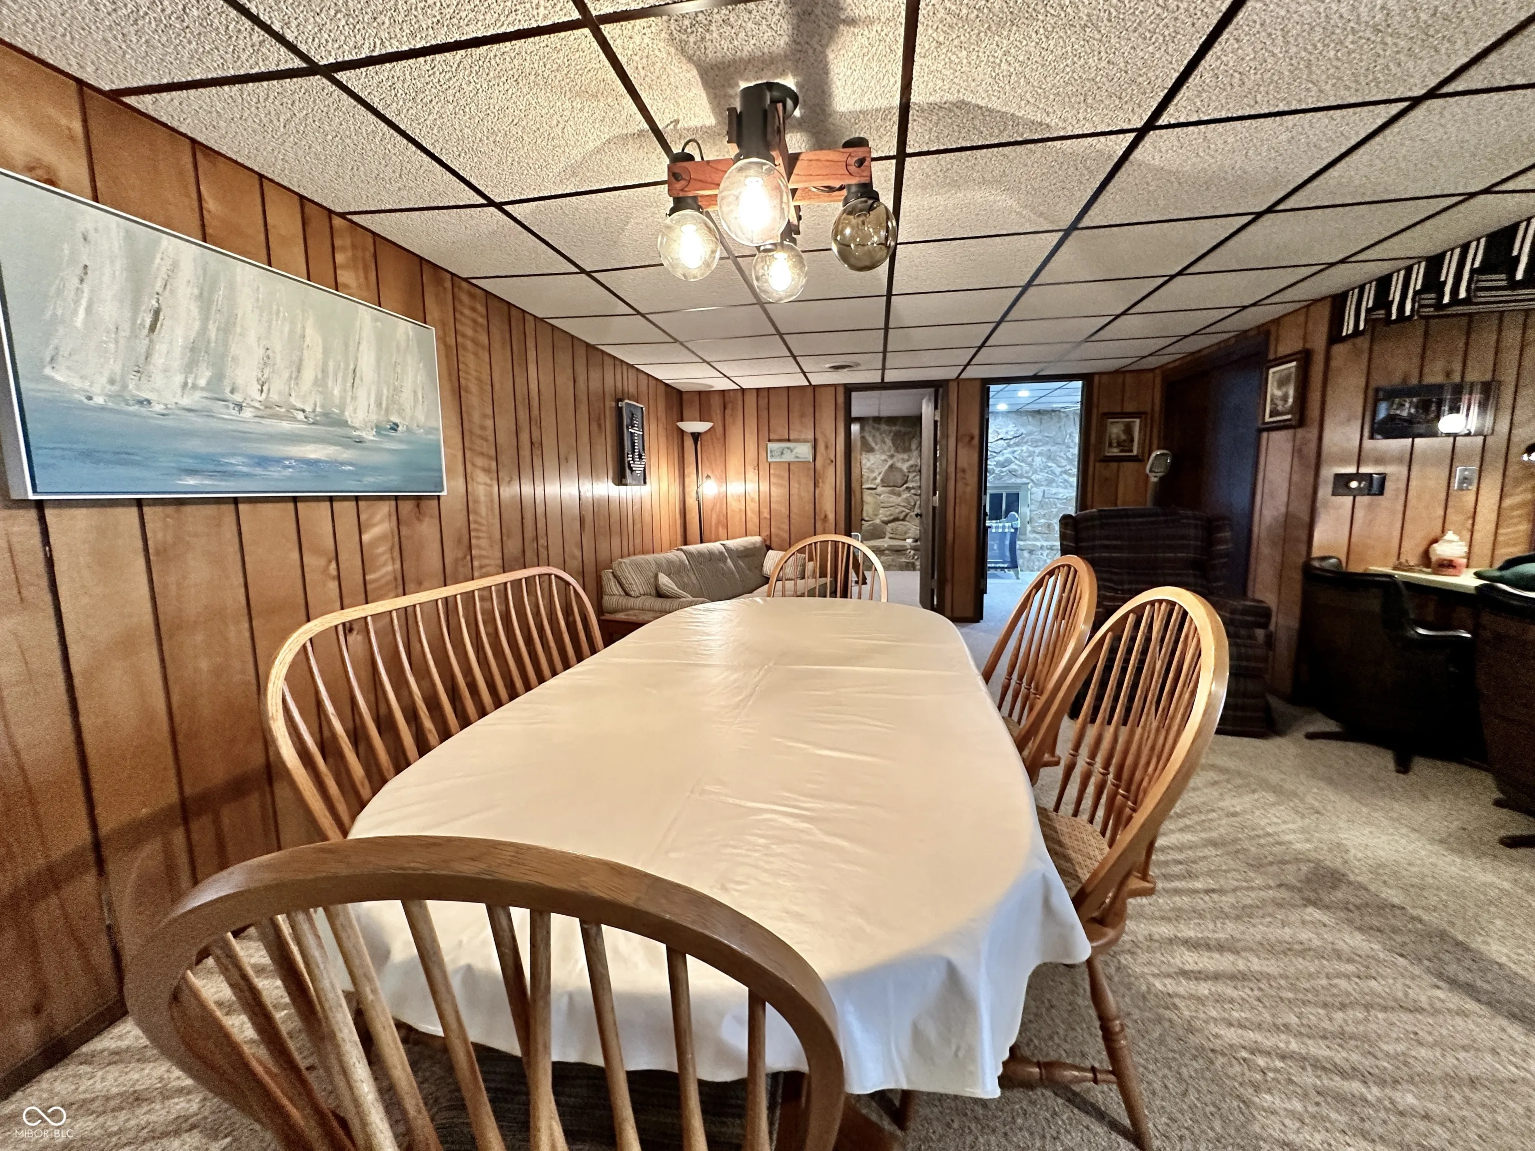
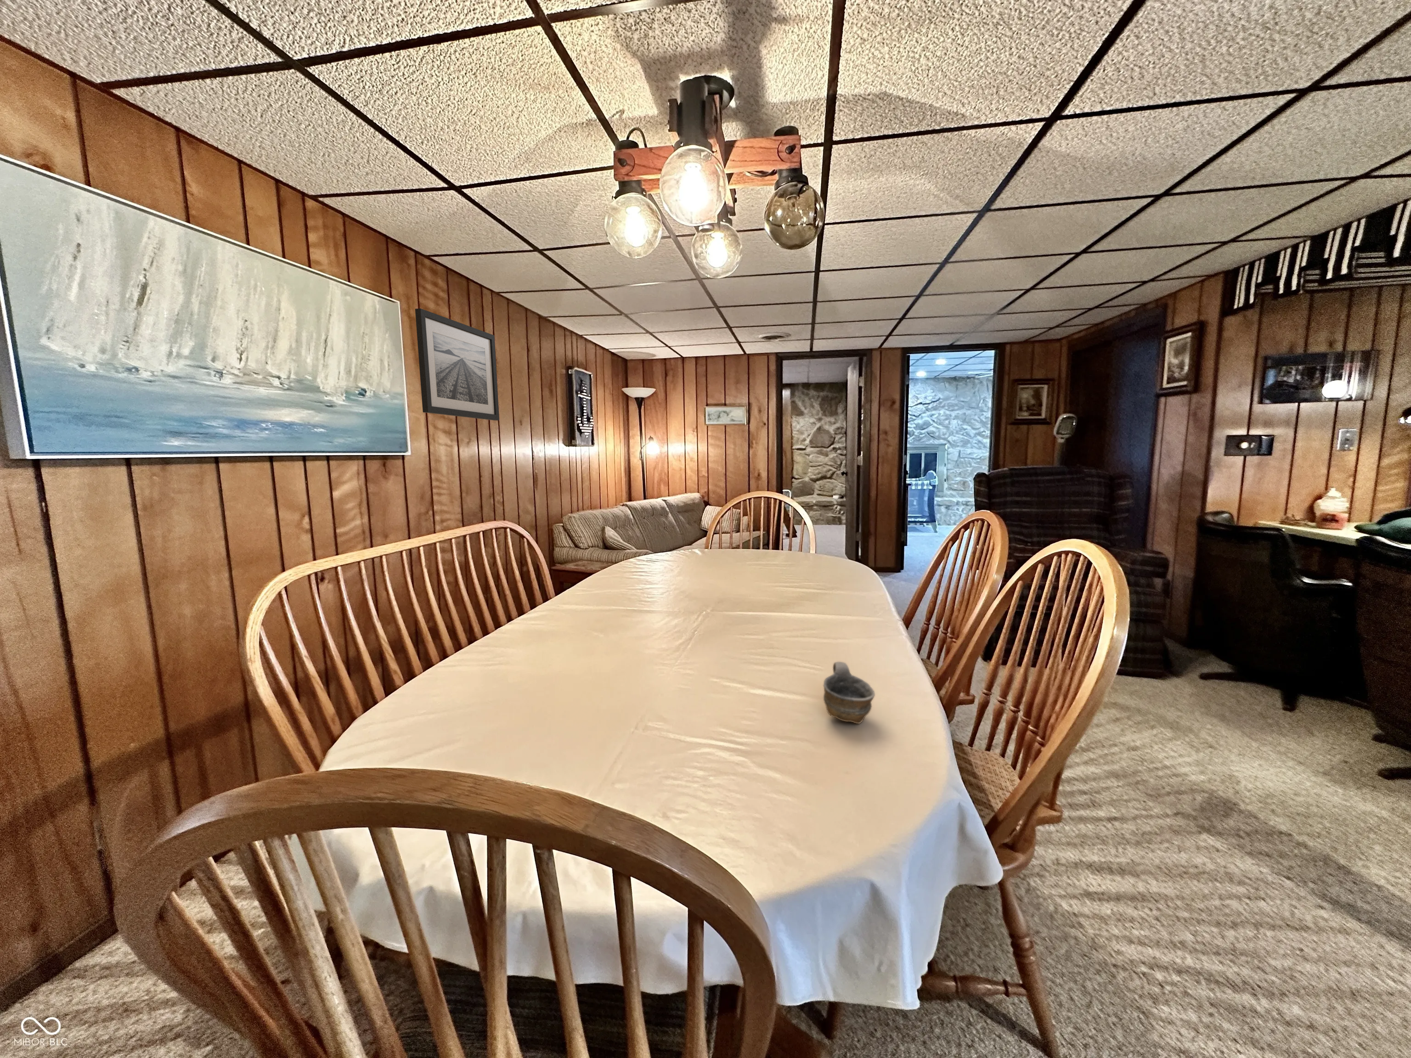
+ wall art (461, 370)
+ cup (849, 695)
